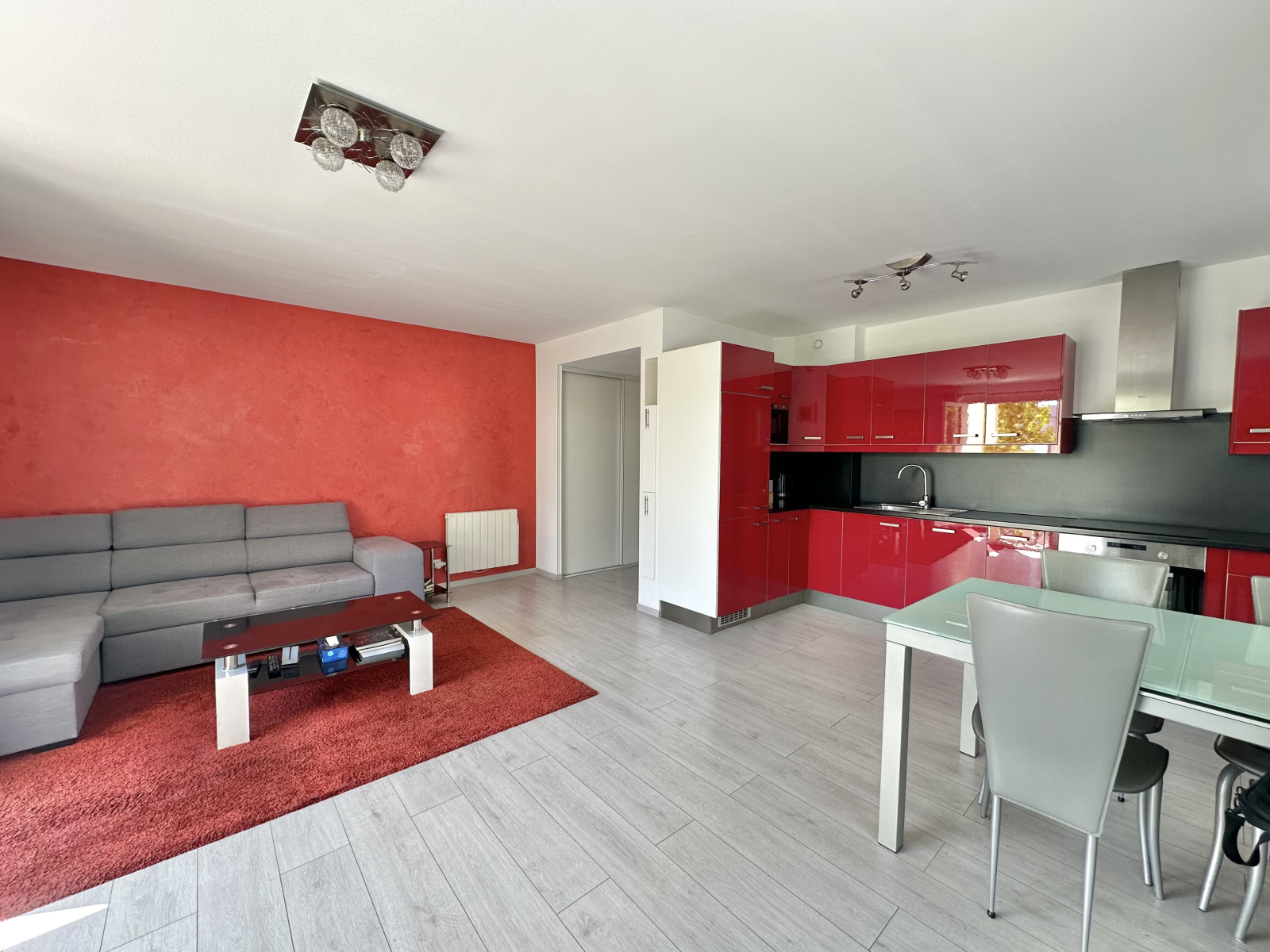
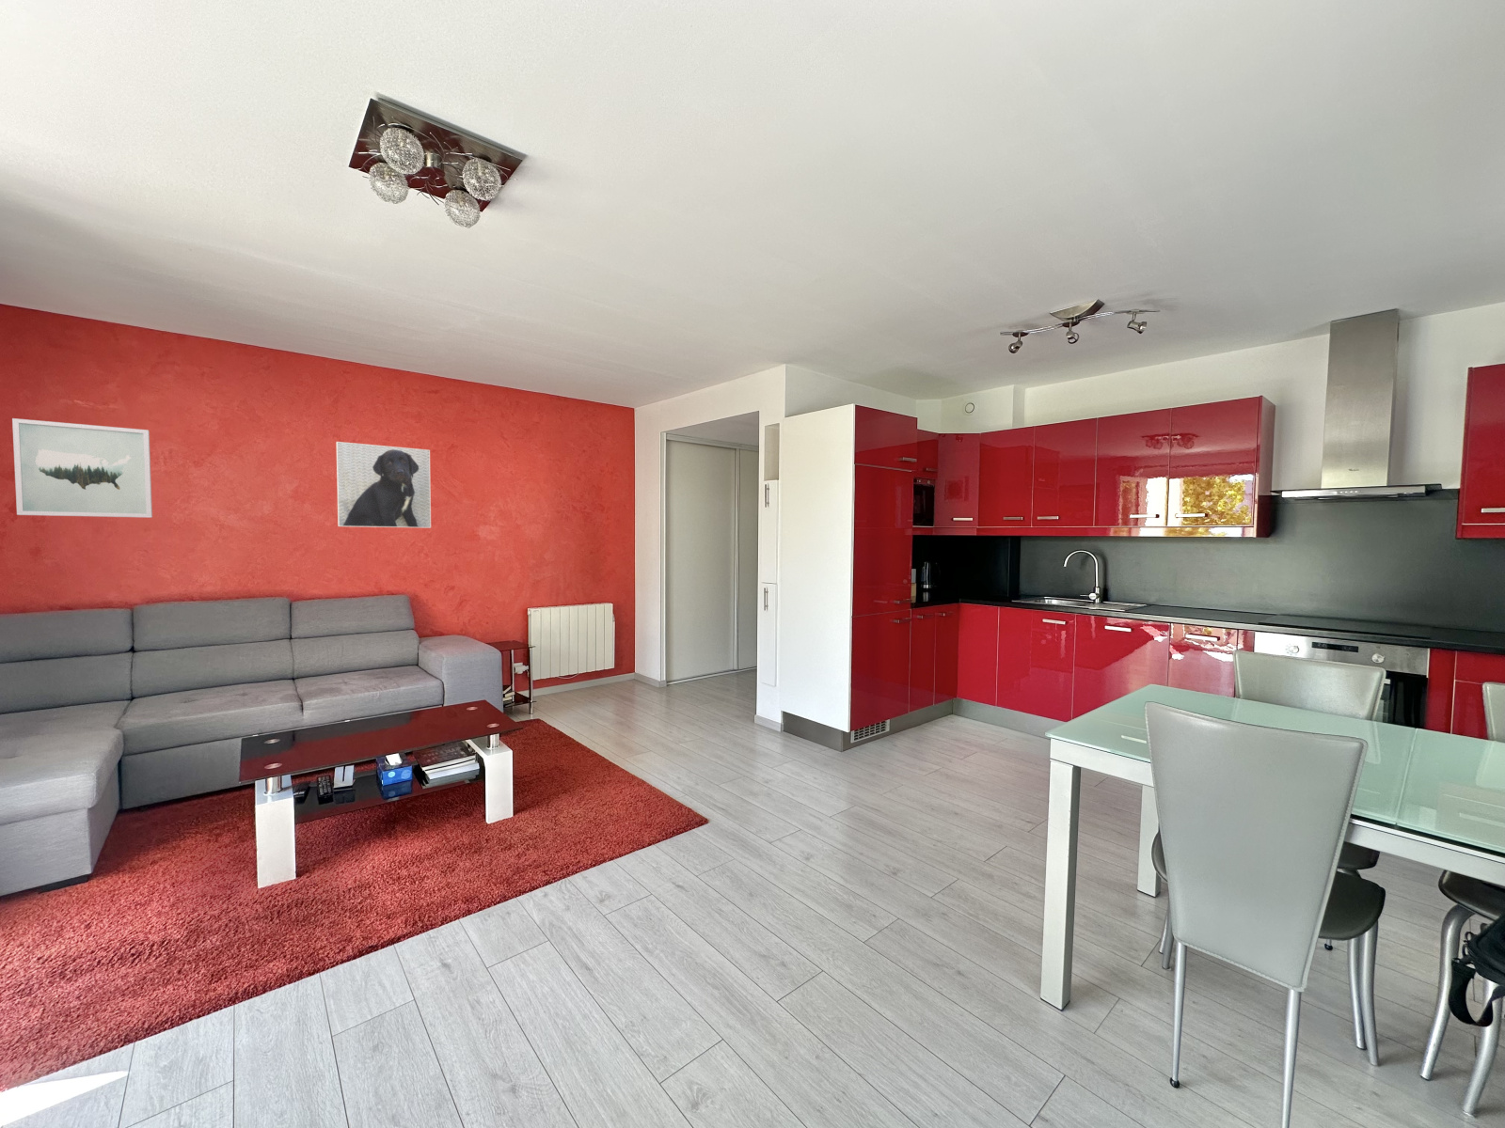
+ wall art (85, 470)
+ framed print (385, 486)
